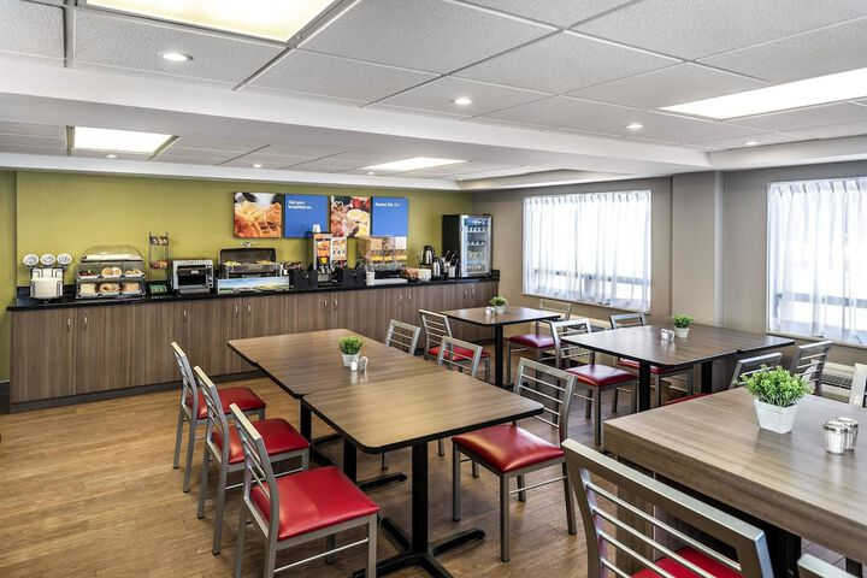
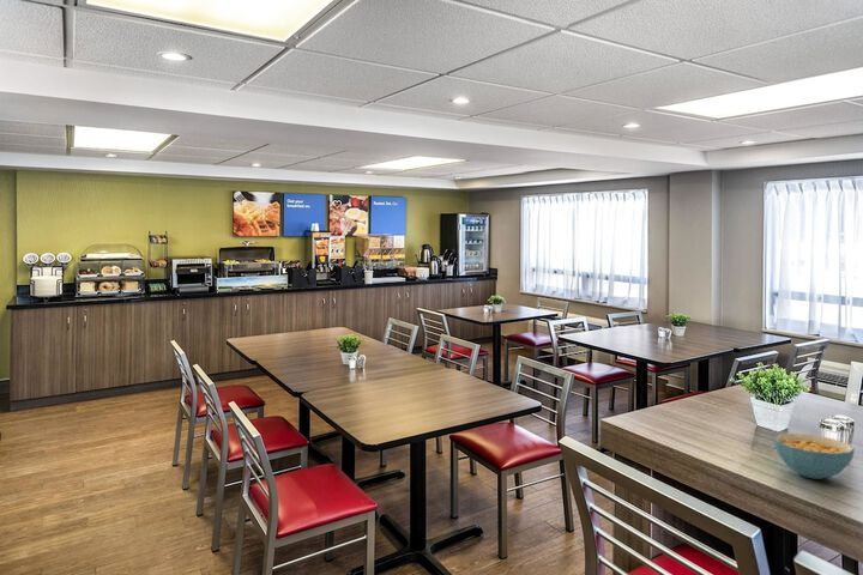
+ cereal bowl (811, 459)
